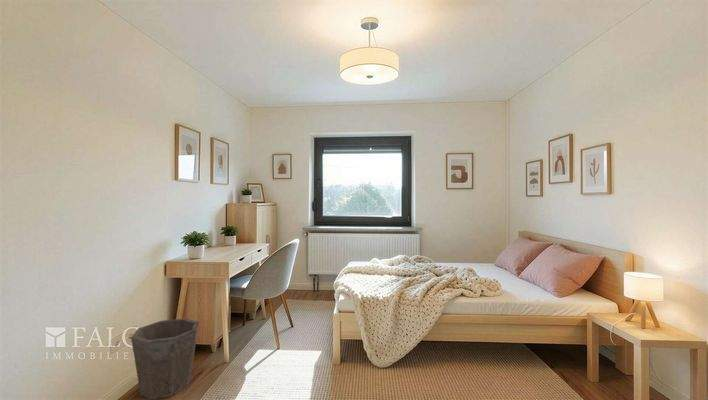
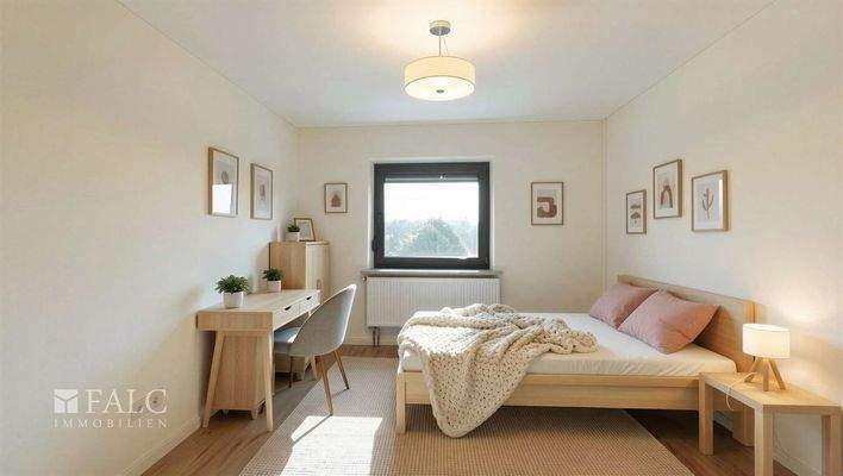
- waste bin (166, 357)
